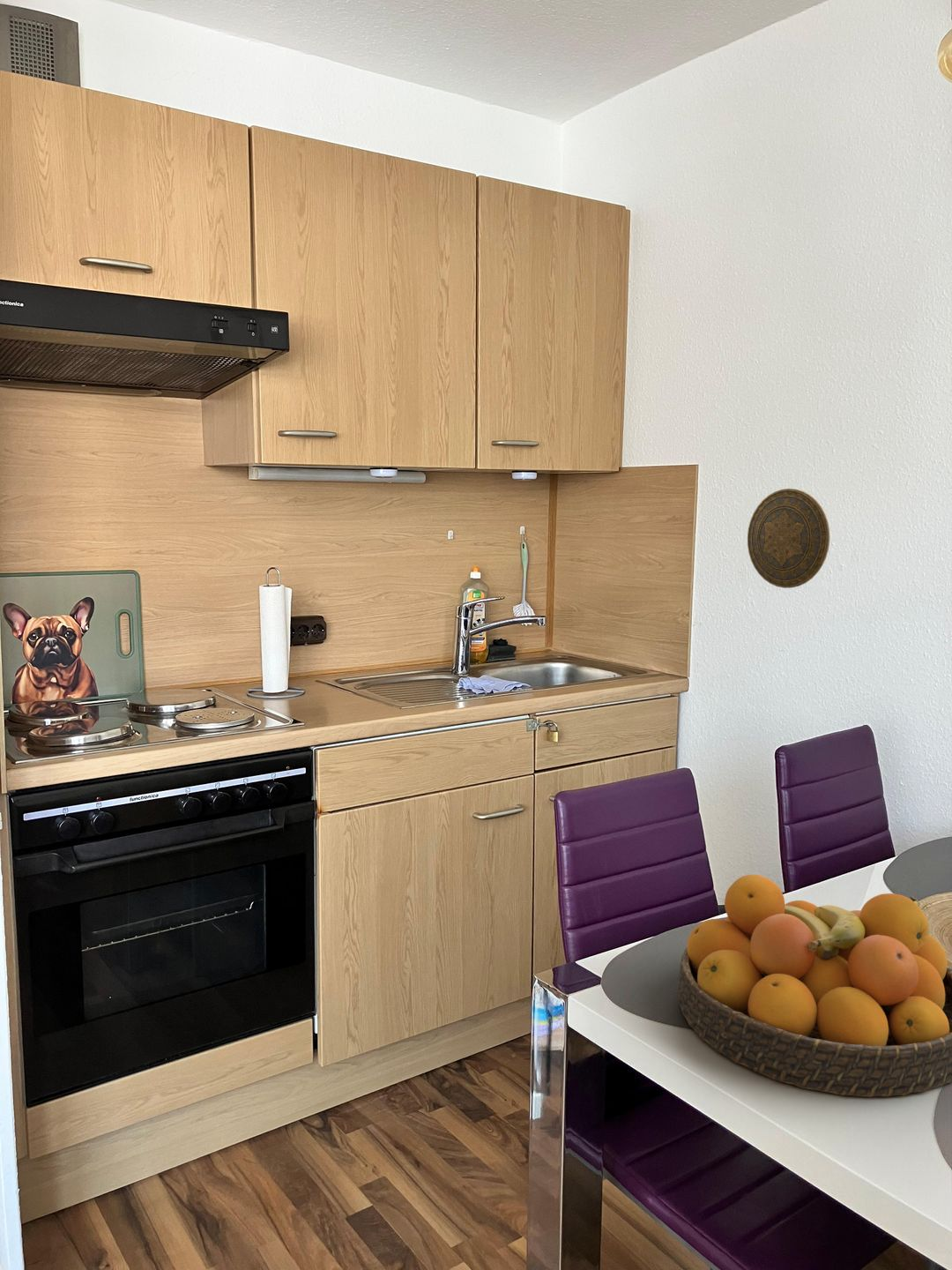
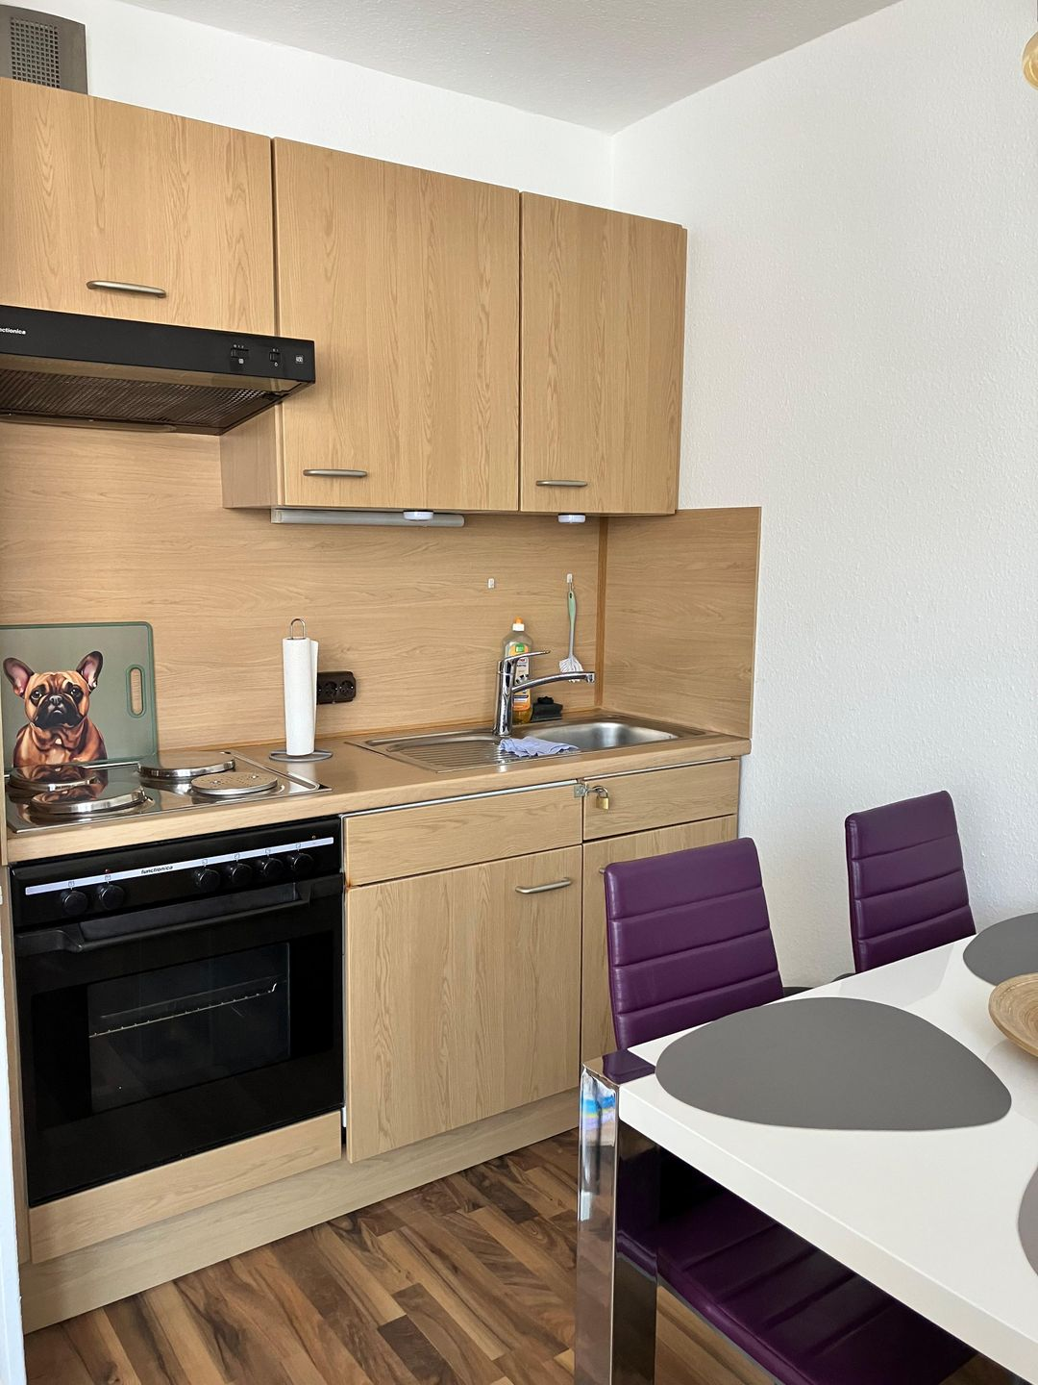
- fruit bowl (824, 957)
- decorative plate (784, 538)
